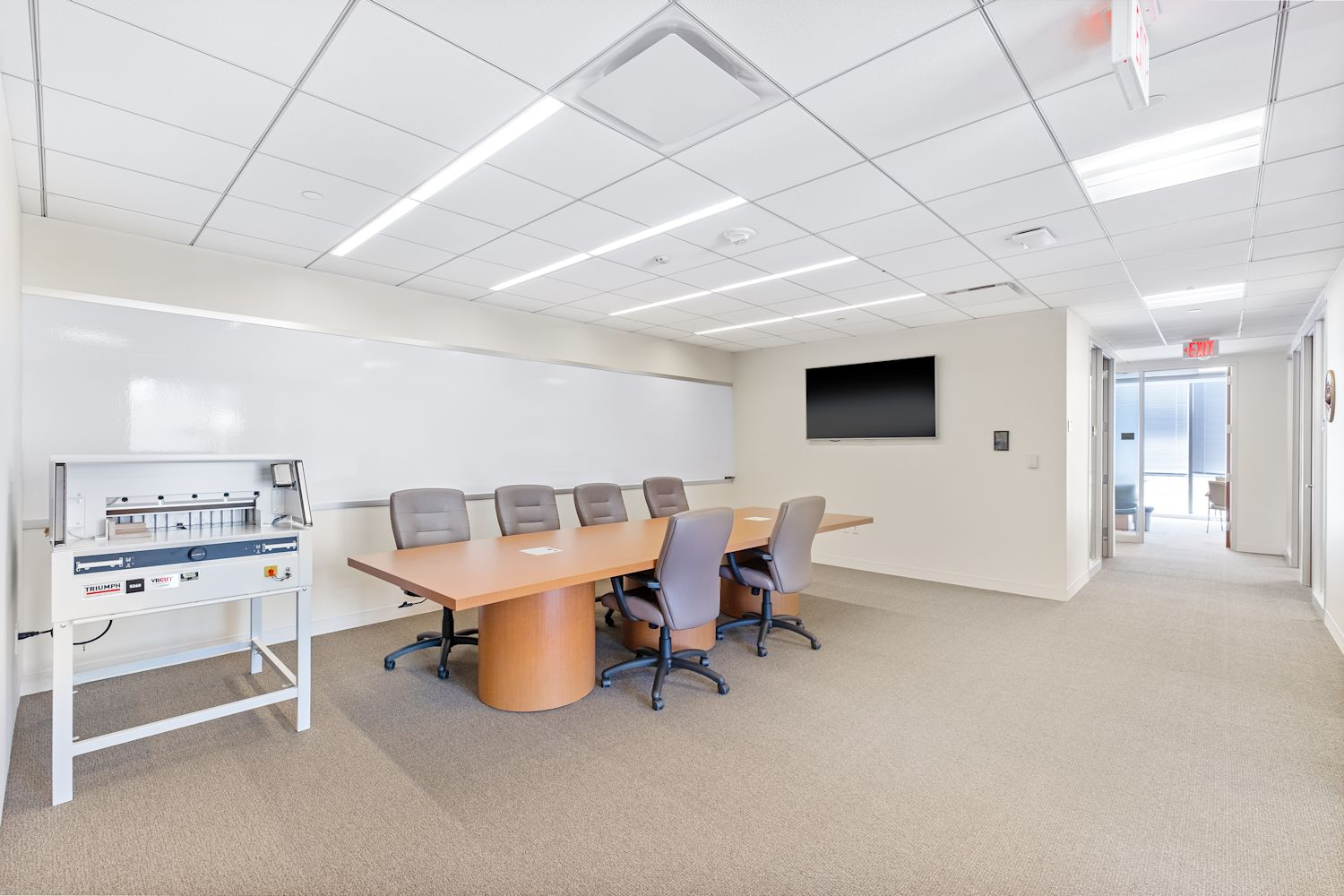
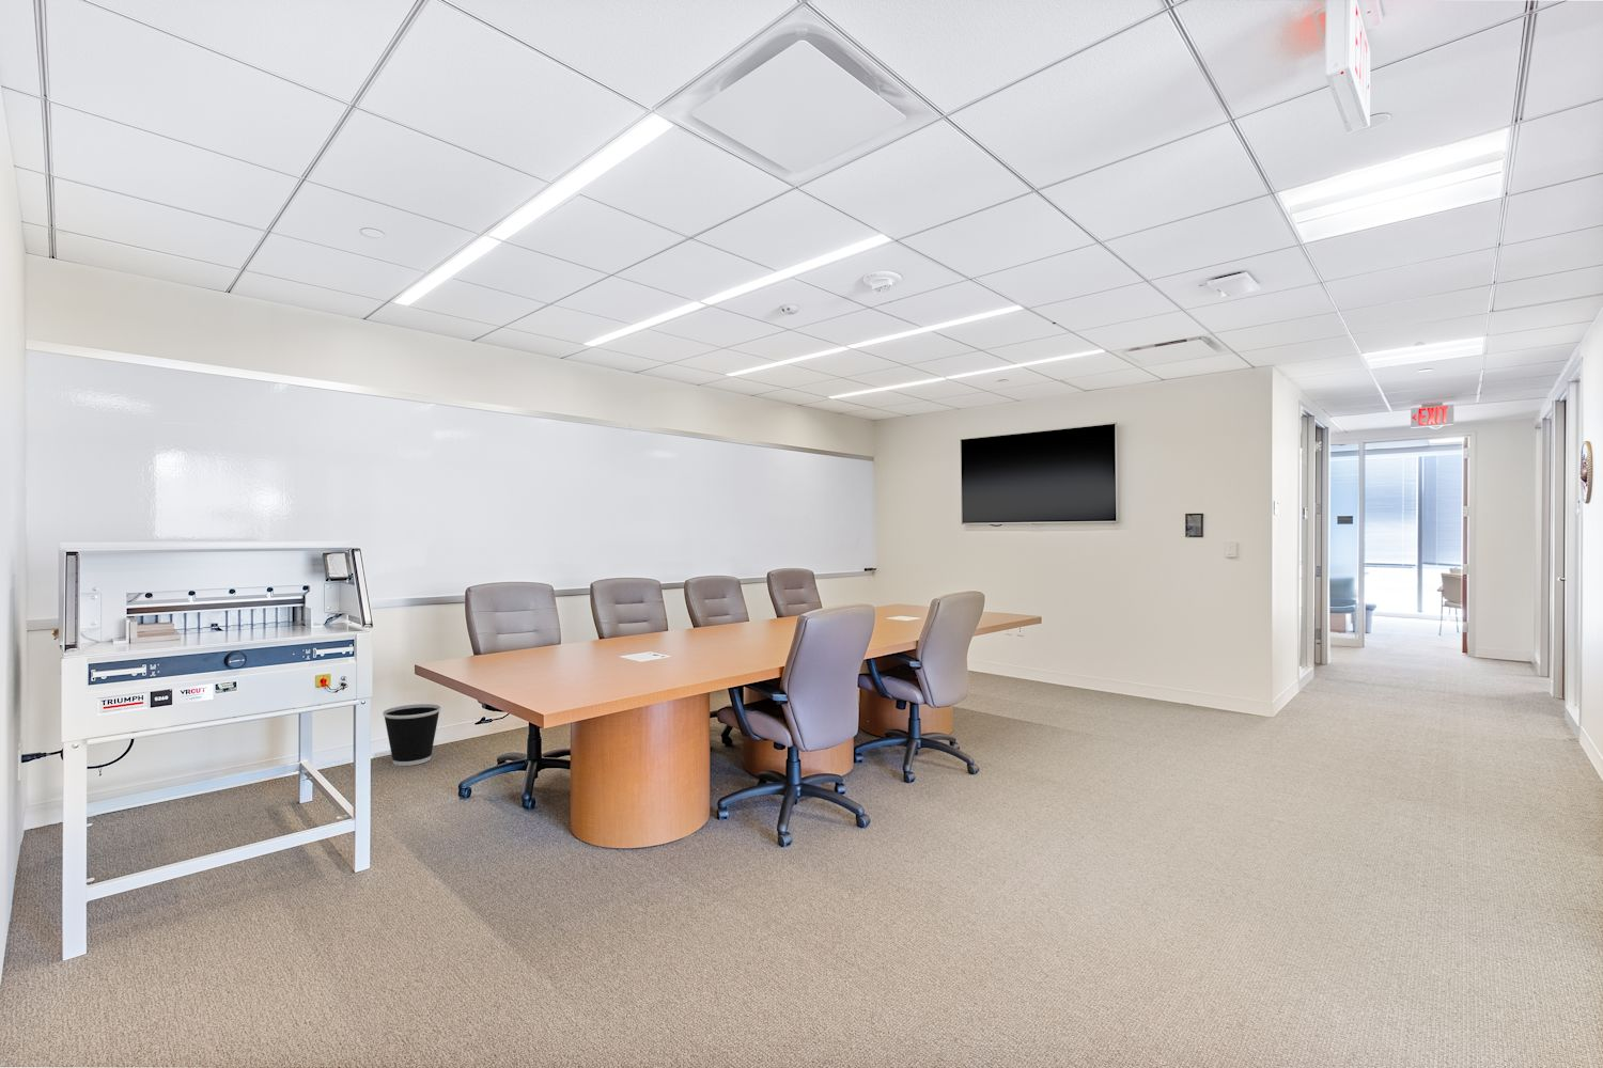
+ wastebasket (411, 734)
